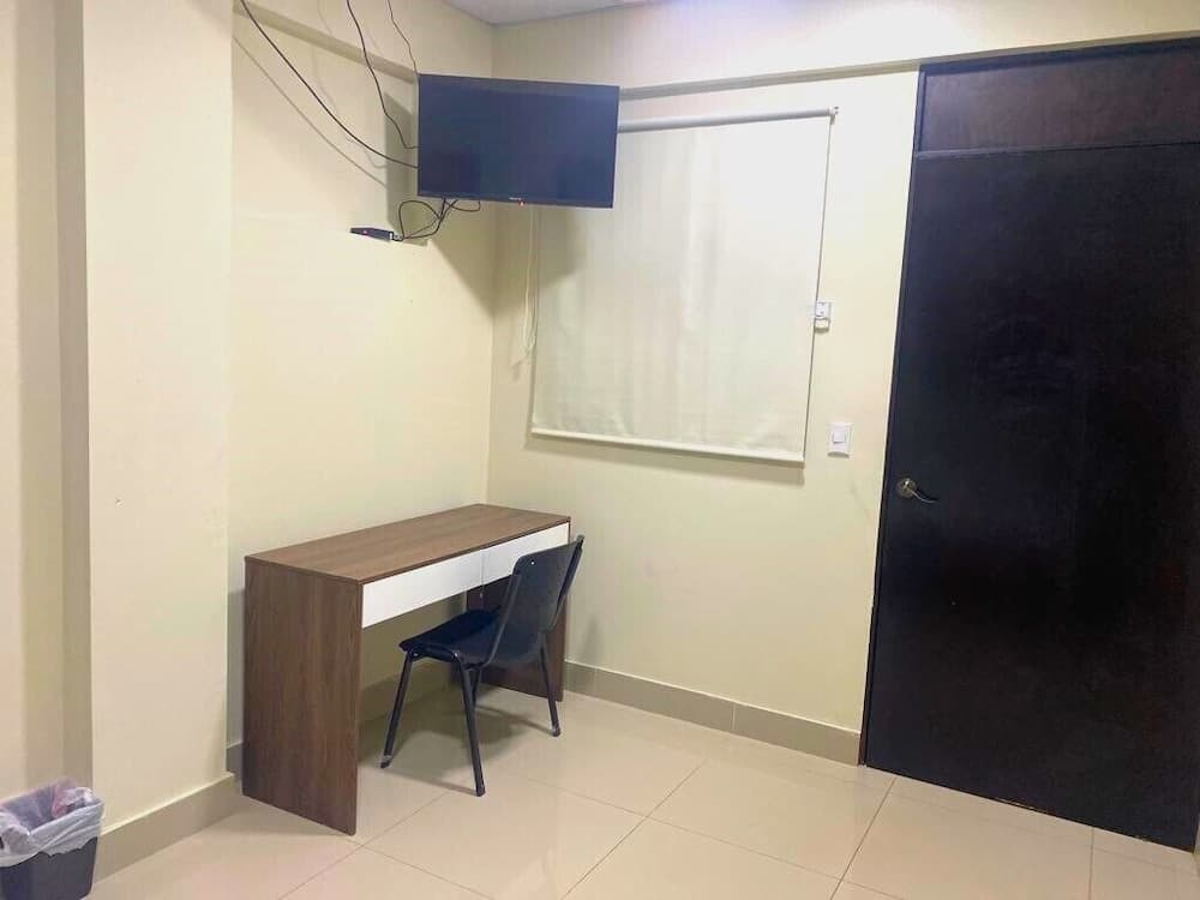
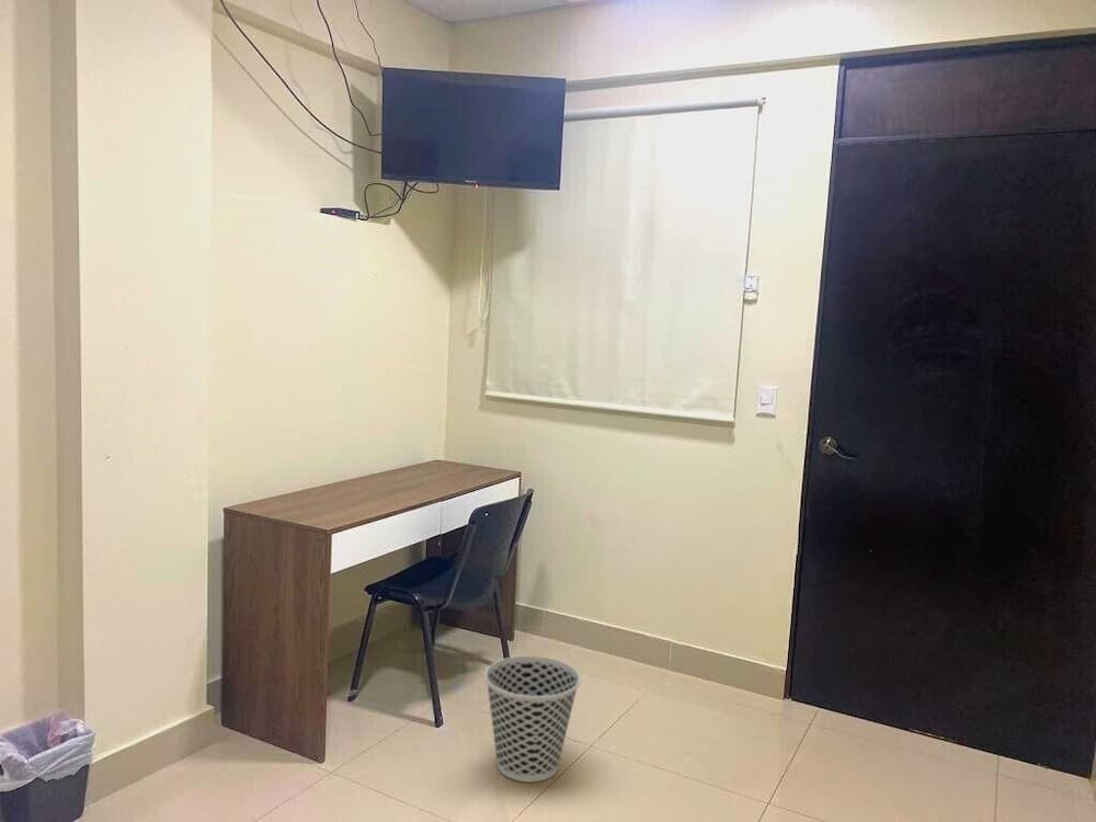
+ wastebasket (529, 720)
